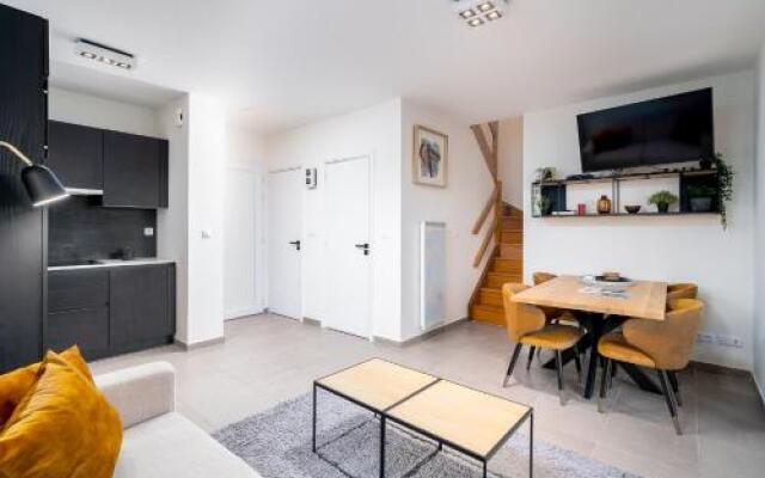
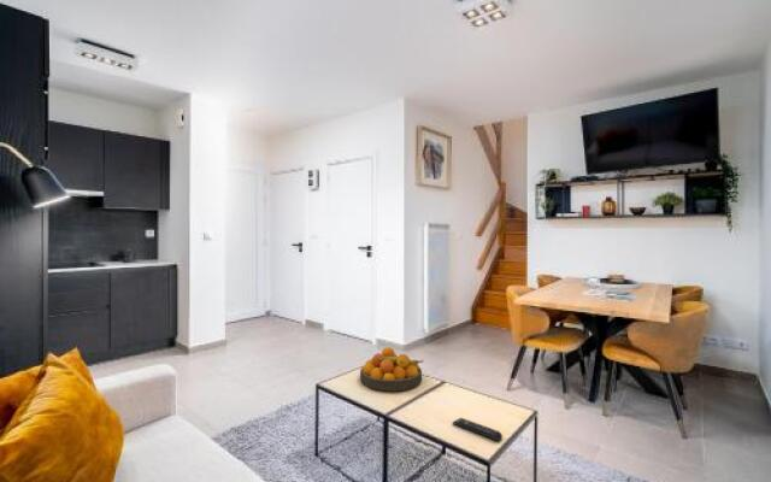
+ fruit bowl (390, 365)
+ remote control (476, 428)
